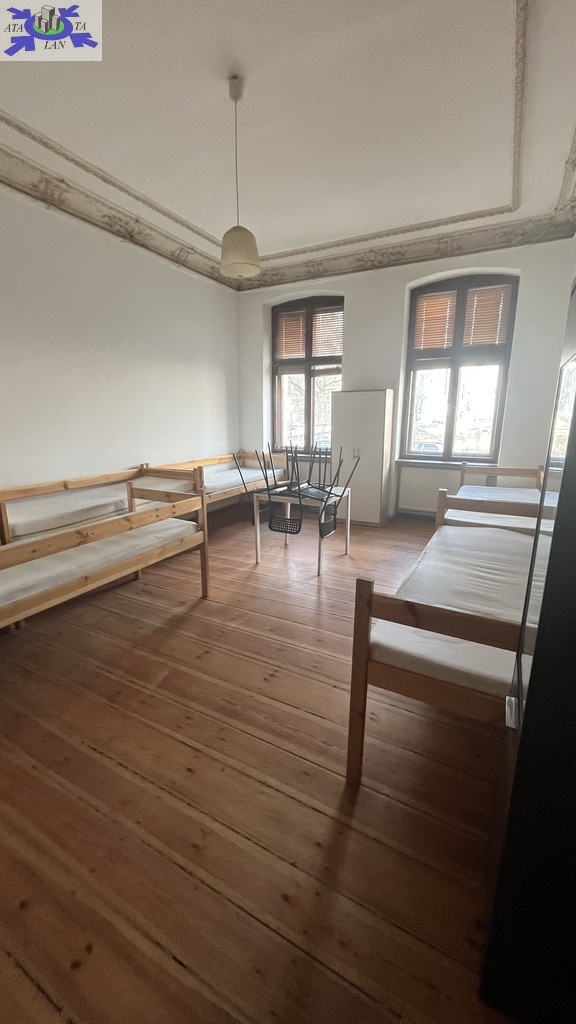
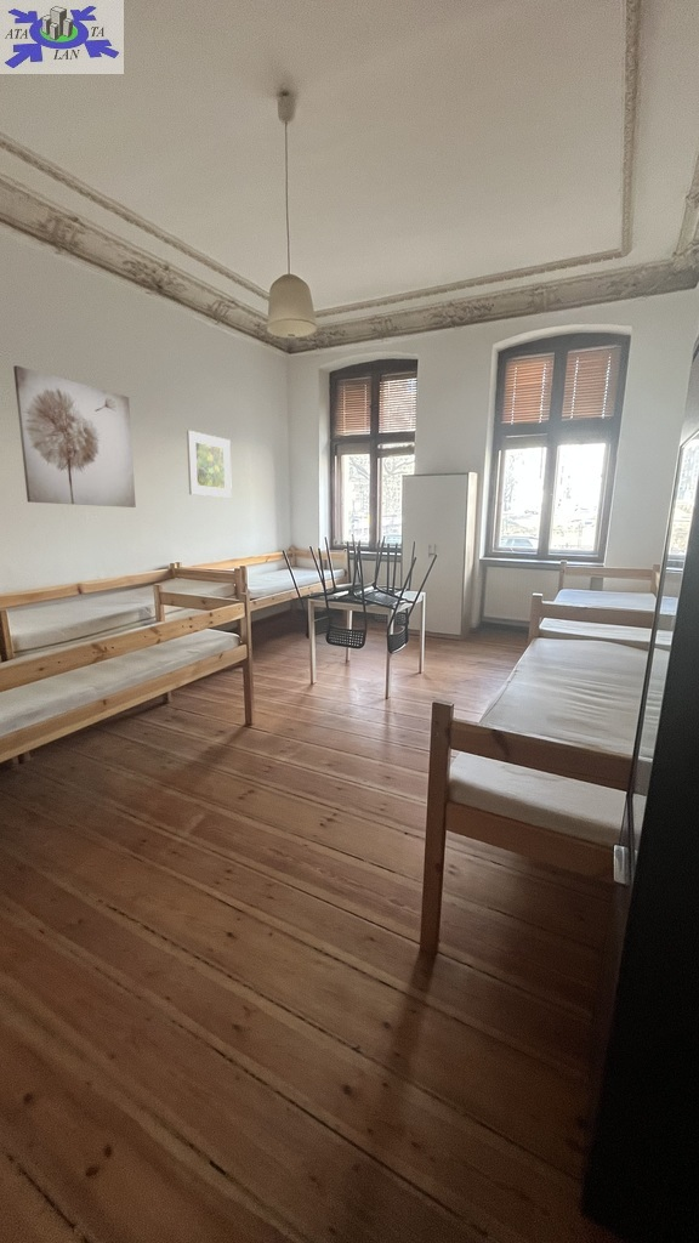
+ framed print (210, 466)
+ wall art (81, 444)
